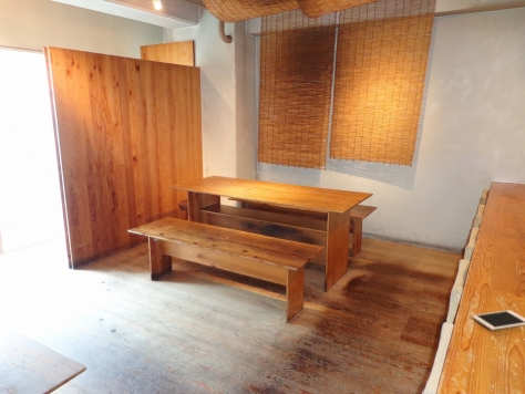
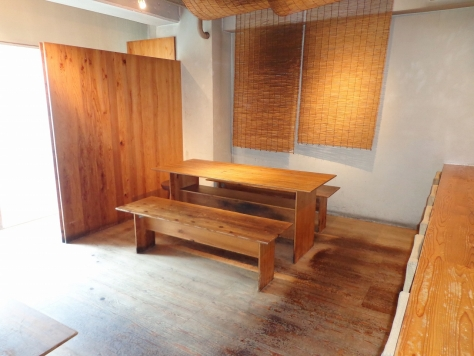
- cell phone (501, 319)
